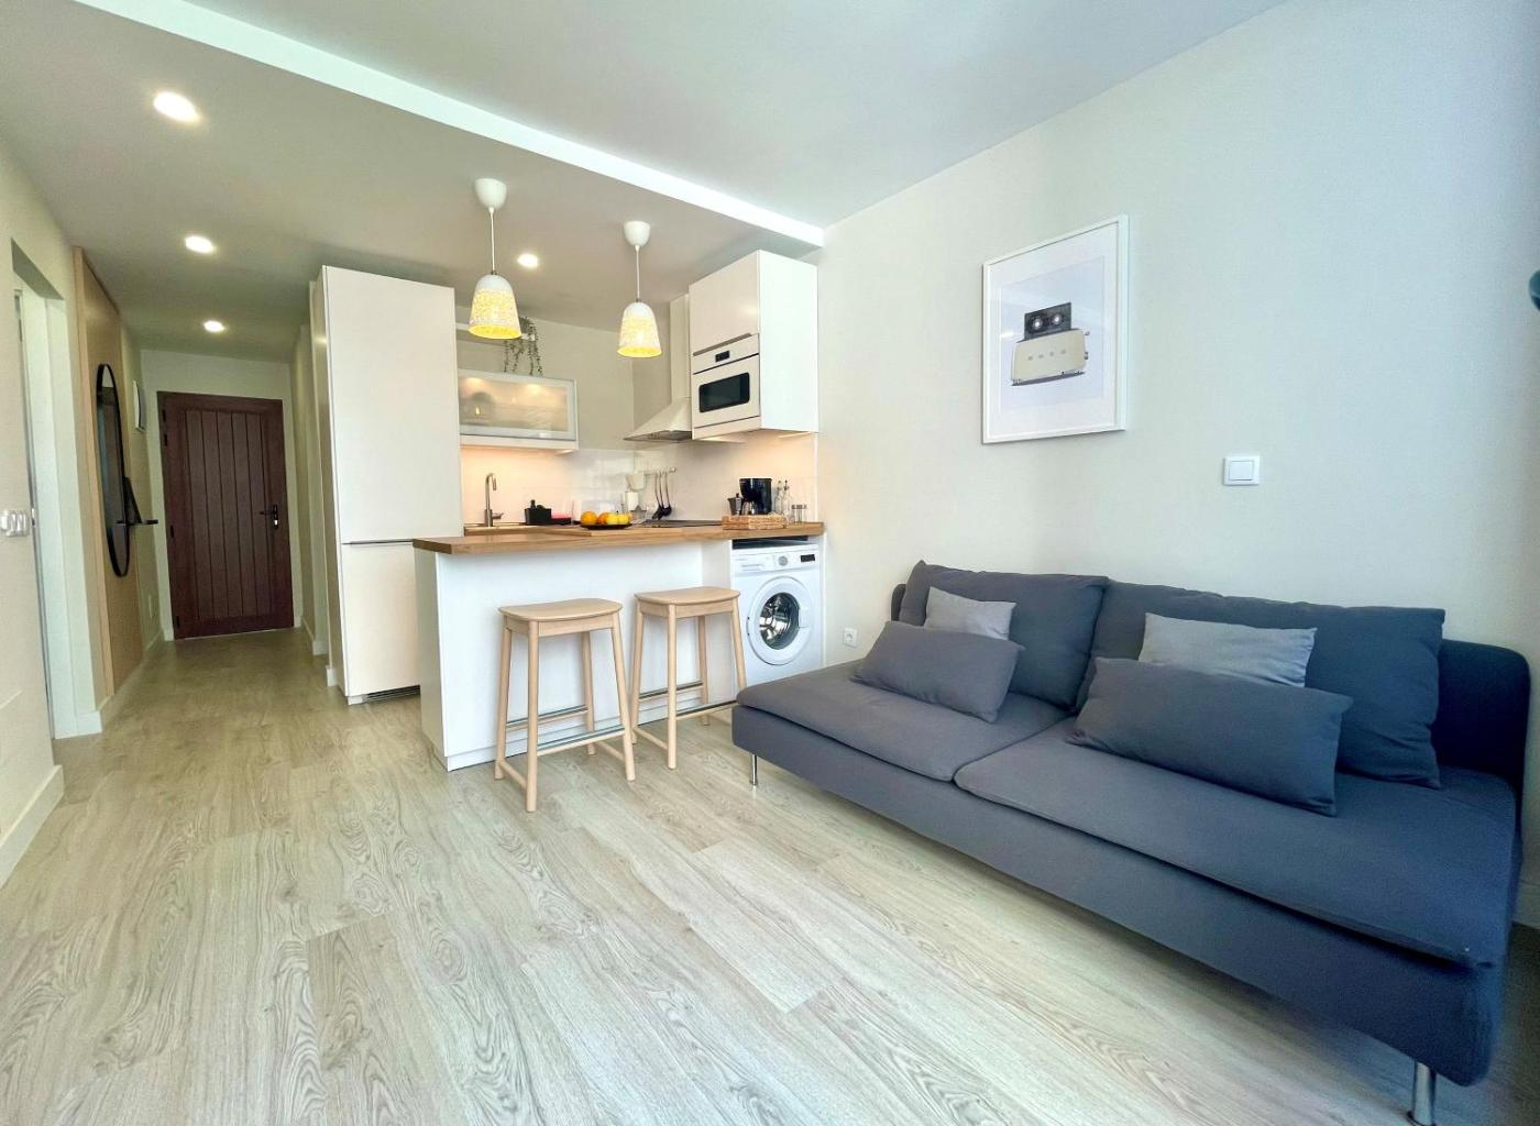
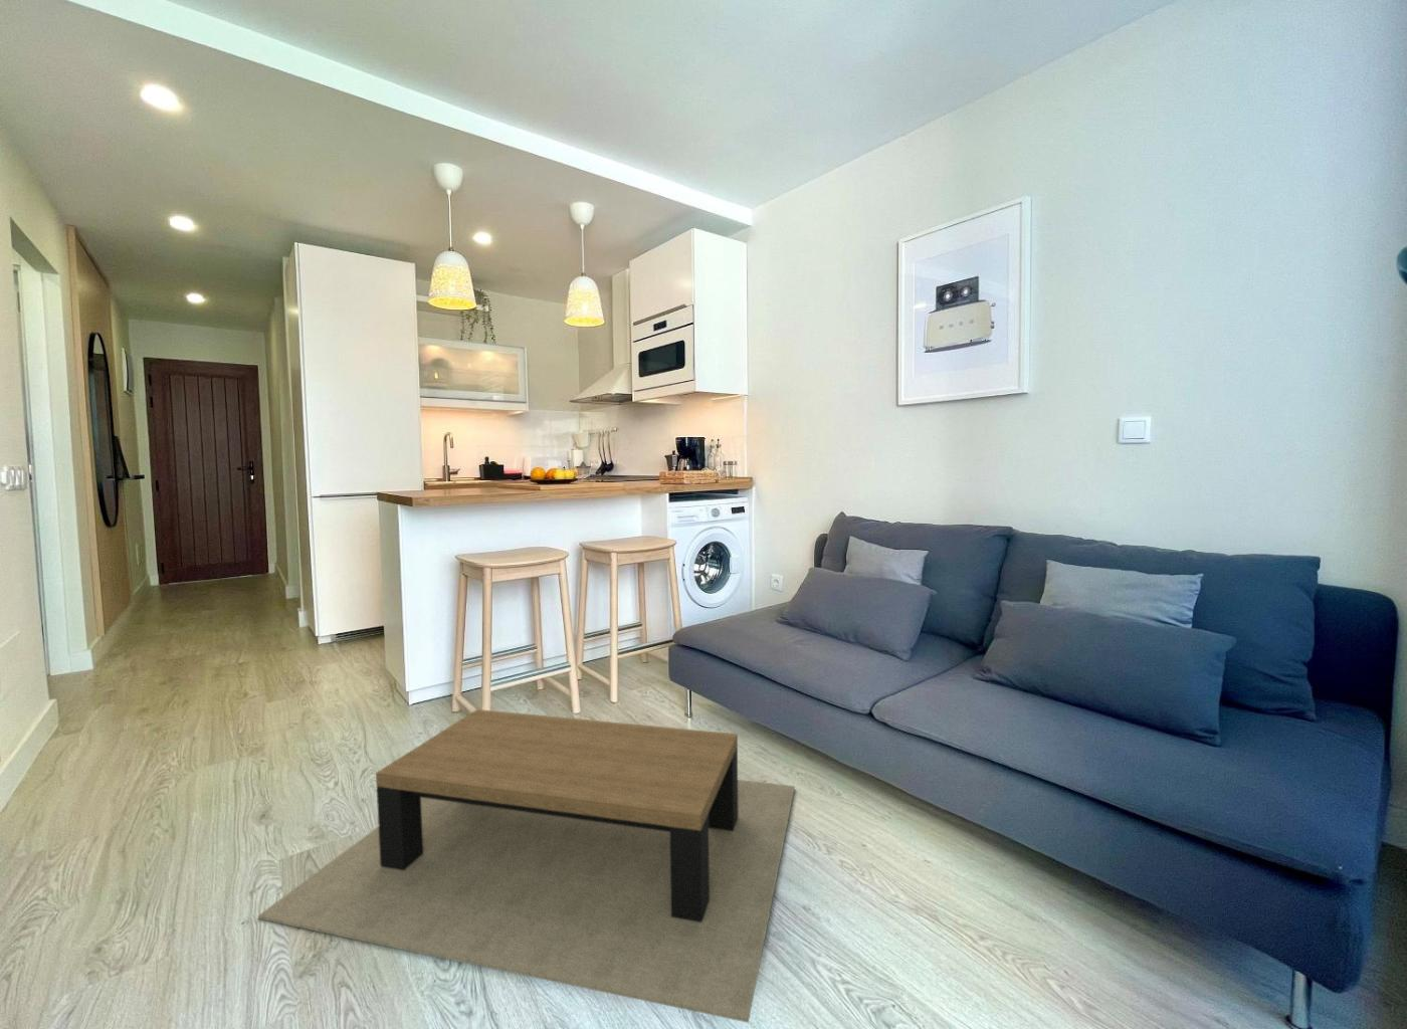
+ coffee table (569, 796)
